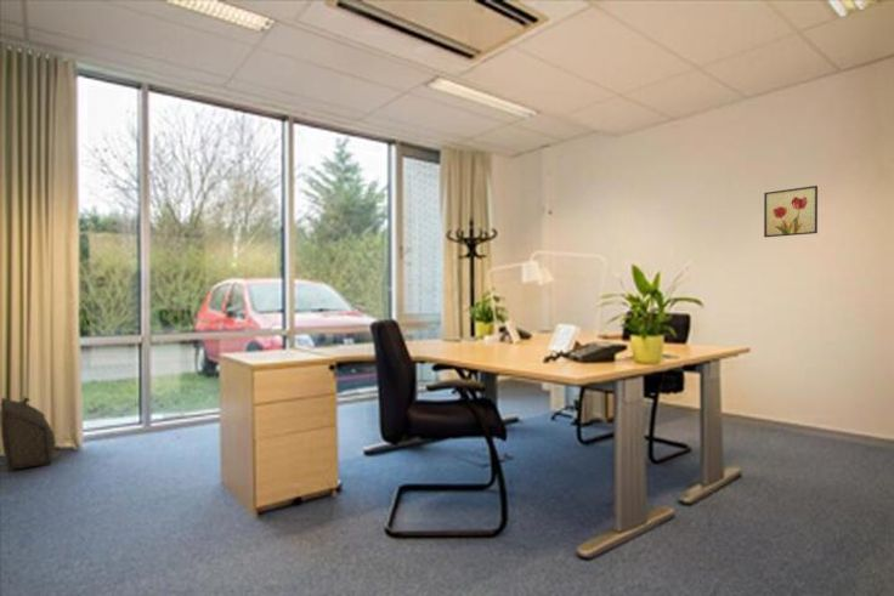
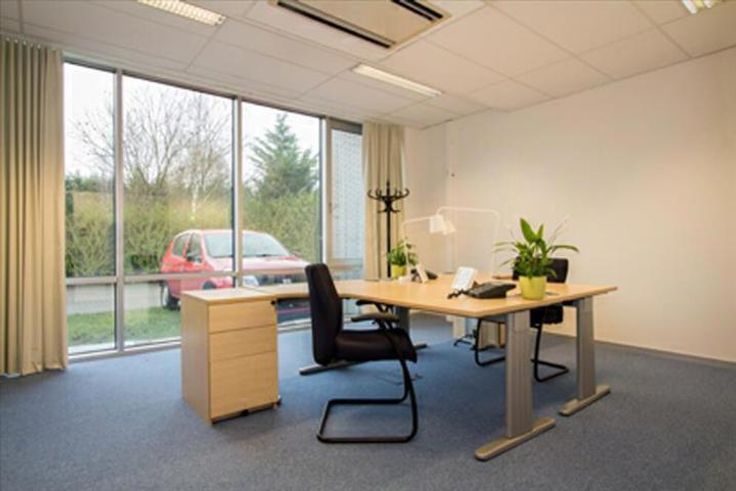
- backpack (28, 428)
- wall art (790, 212)
